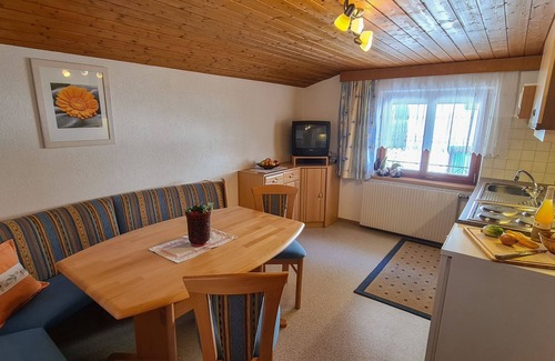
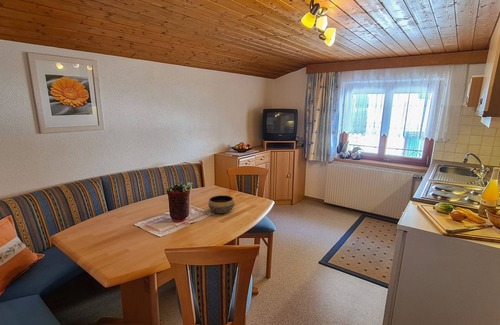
+ bowl (221, 204)
